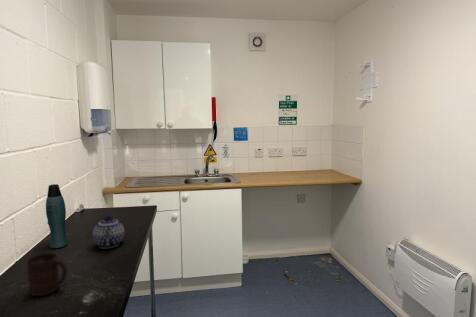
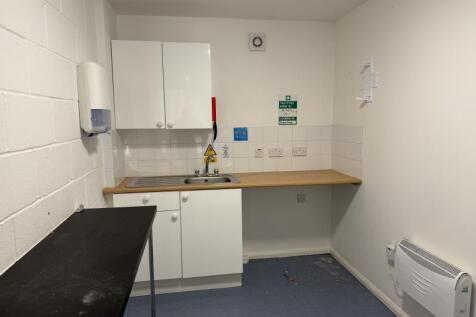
- teapot (108, 230)
- cup (48, 273)
- bottle (56, 215)
